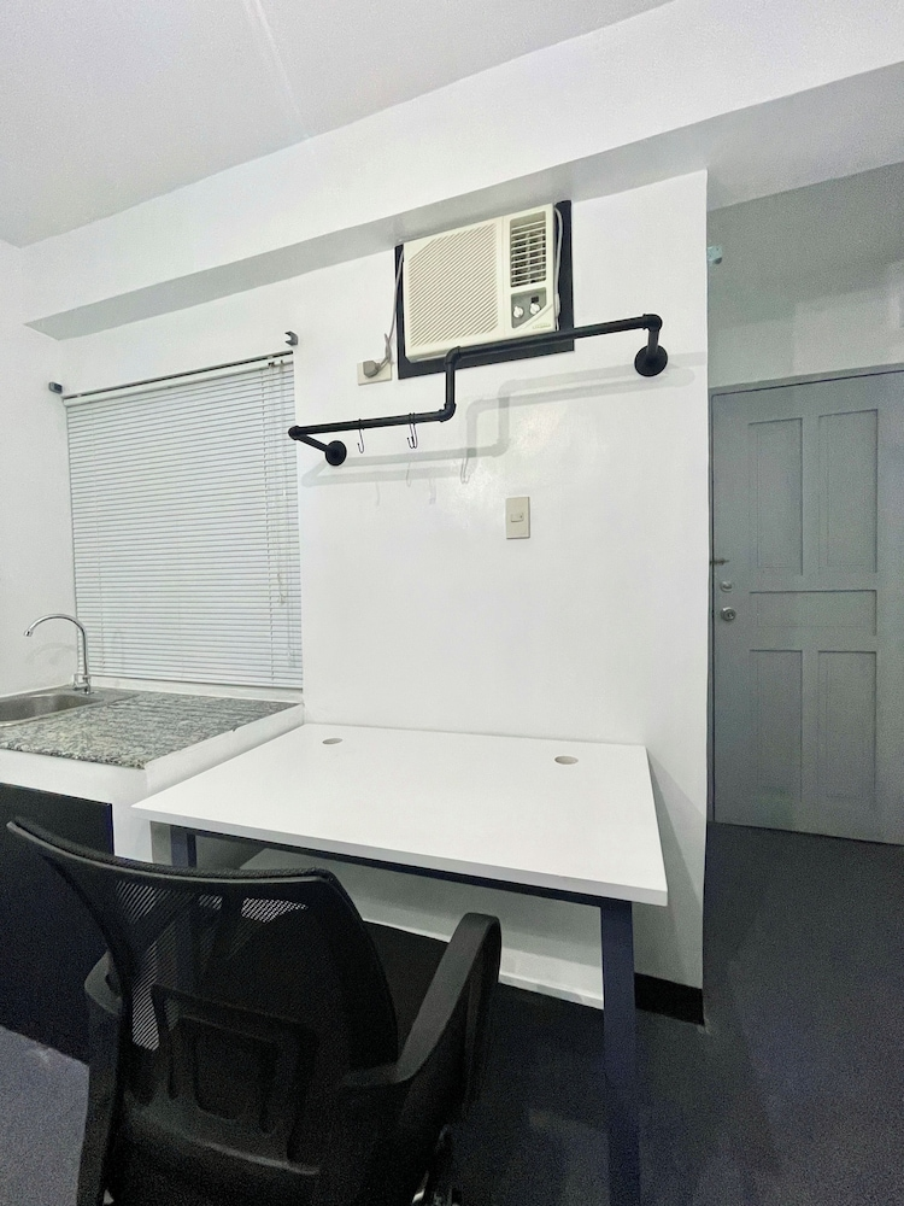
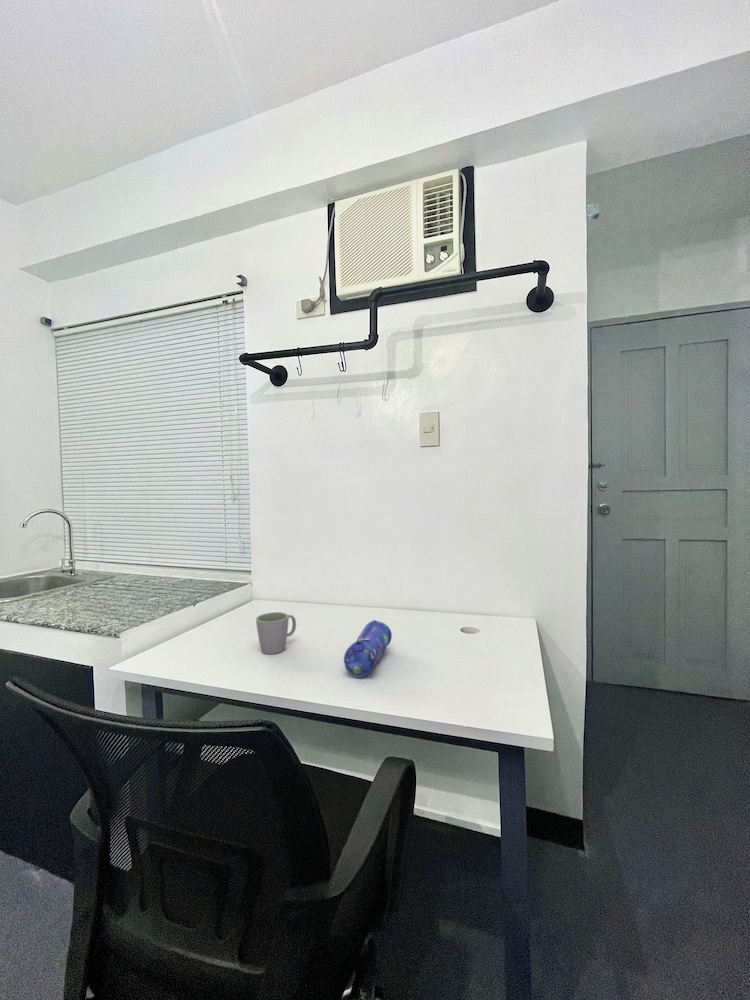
+ pencil case (369, 645)
+ mug (277, 631)
